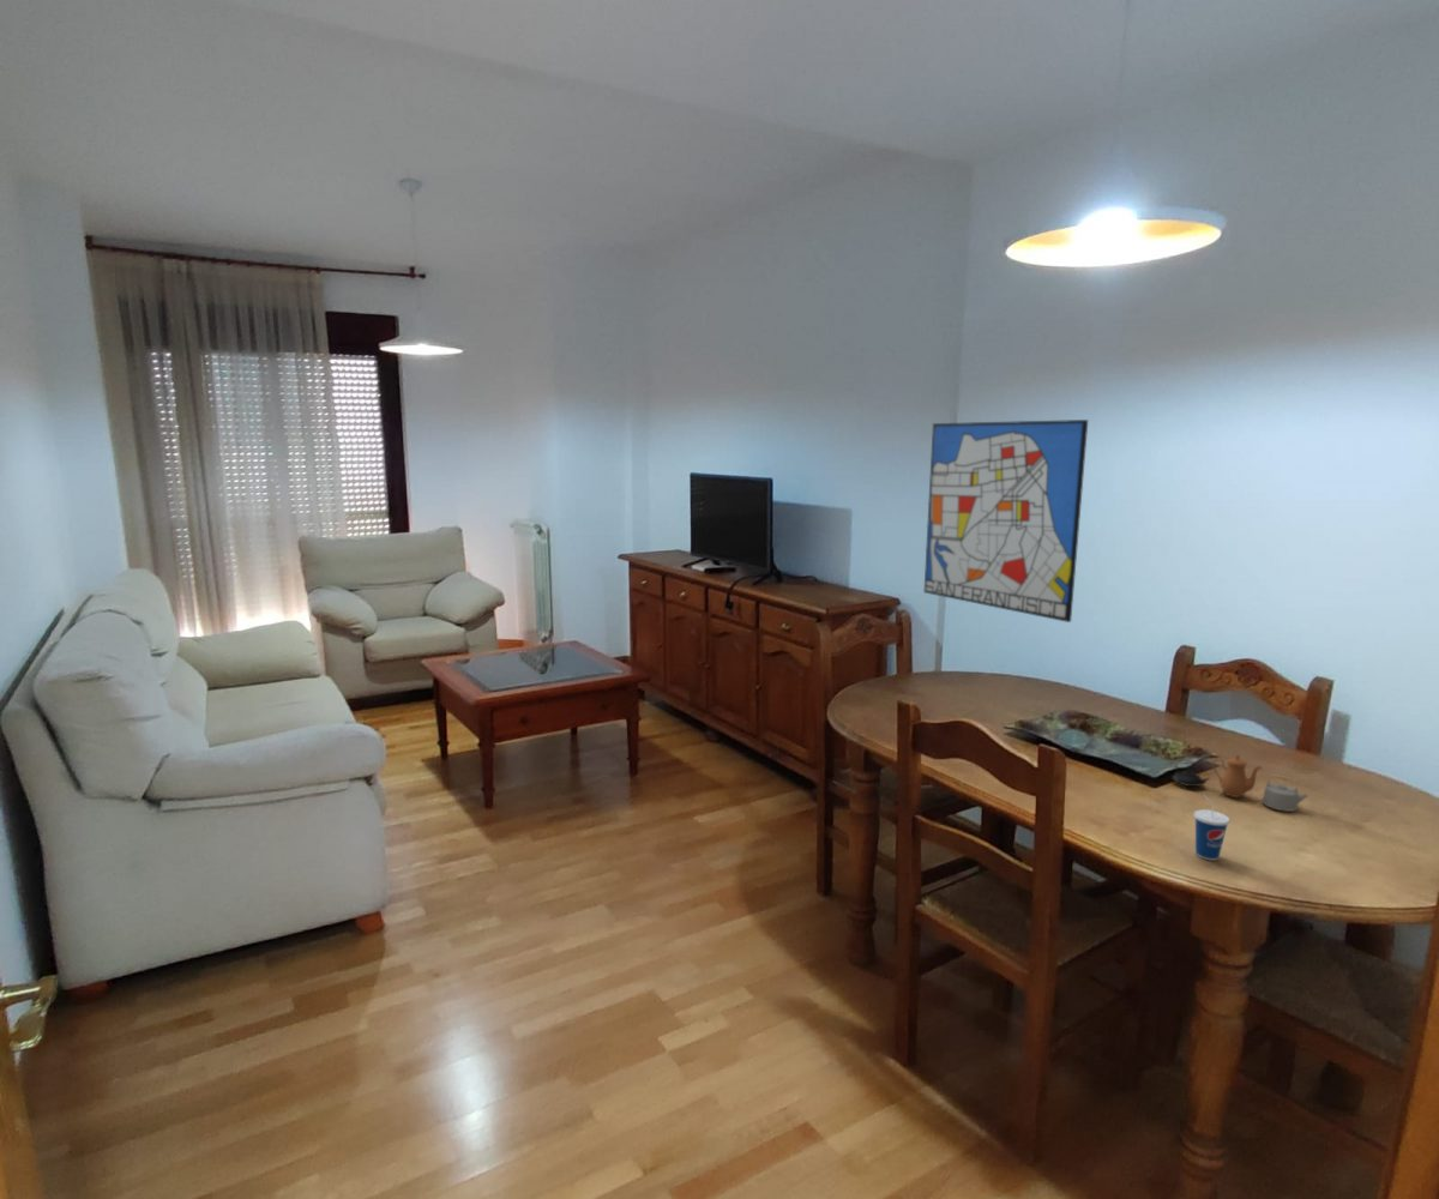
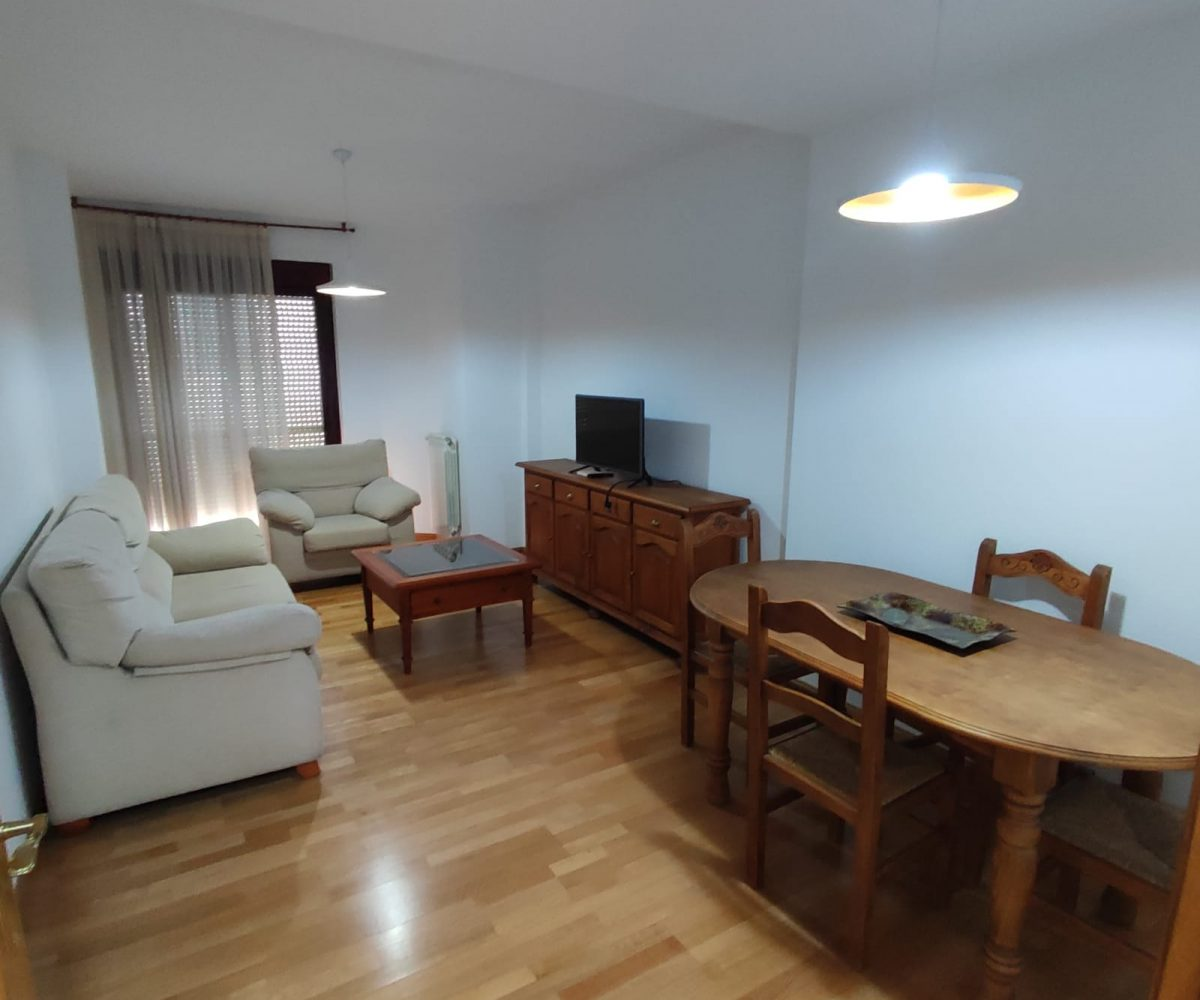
- wall art (997, 516)
- teapot (1238, 775)
- cup (1210, 825)
